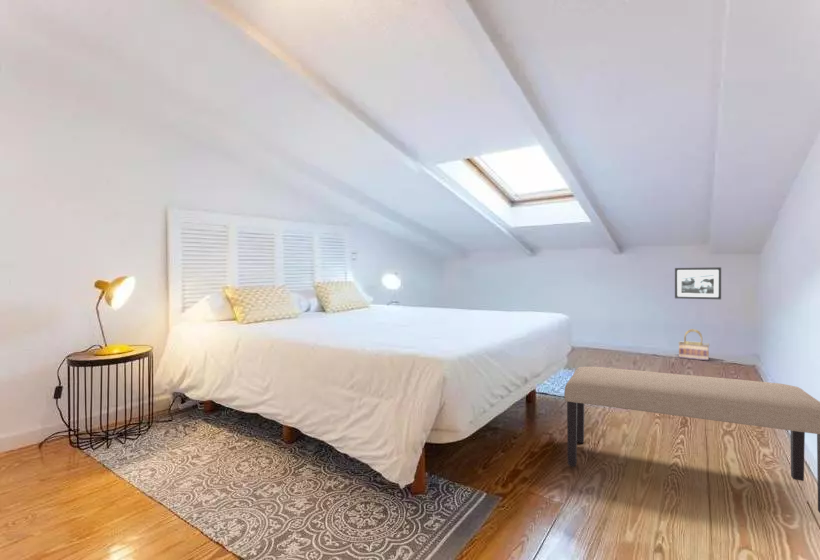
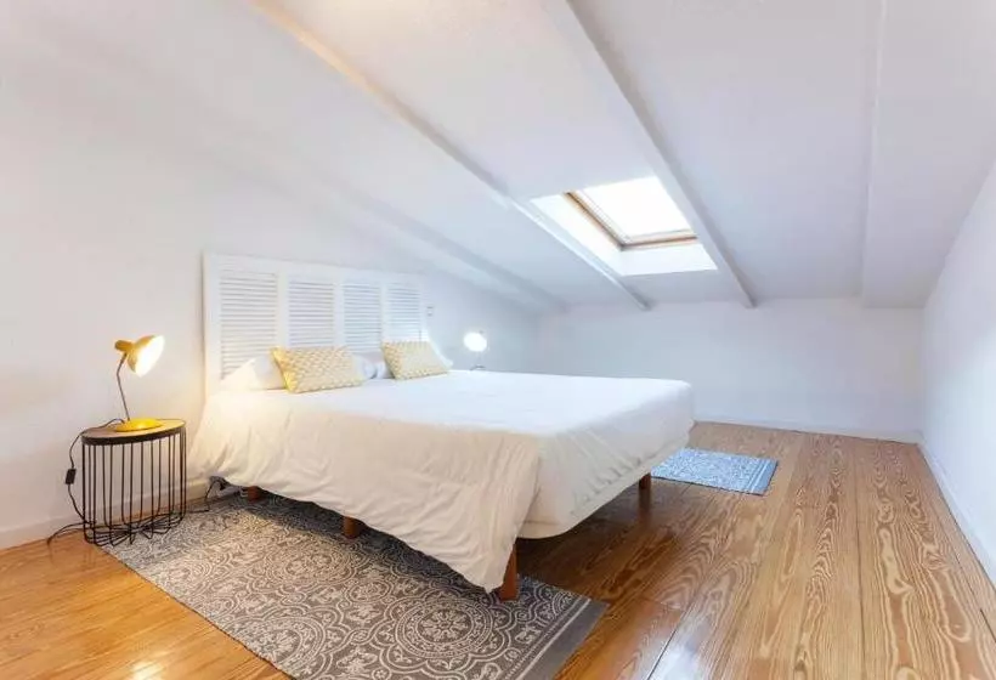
- basket (693, 343)
- bench (683, 416)
- picture frame (697, 283)
